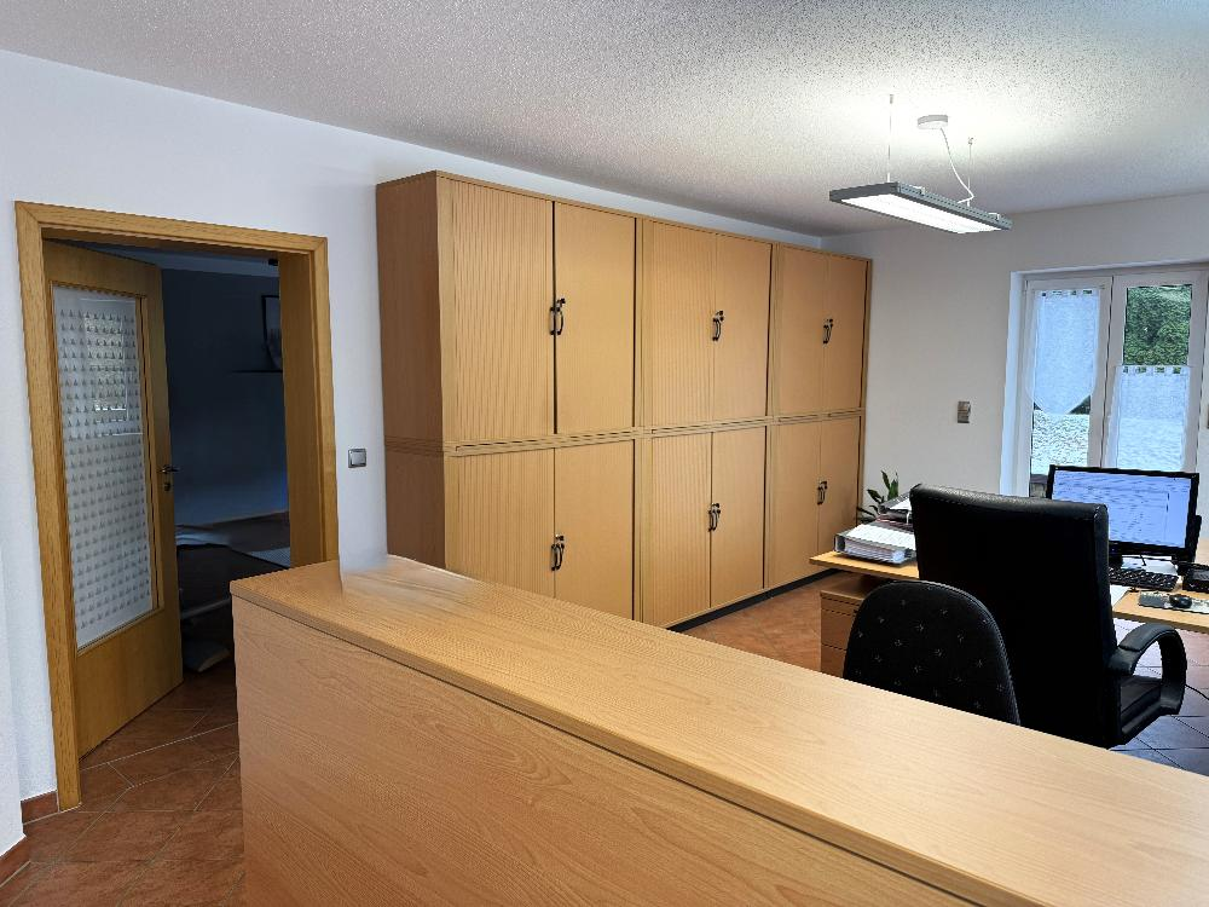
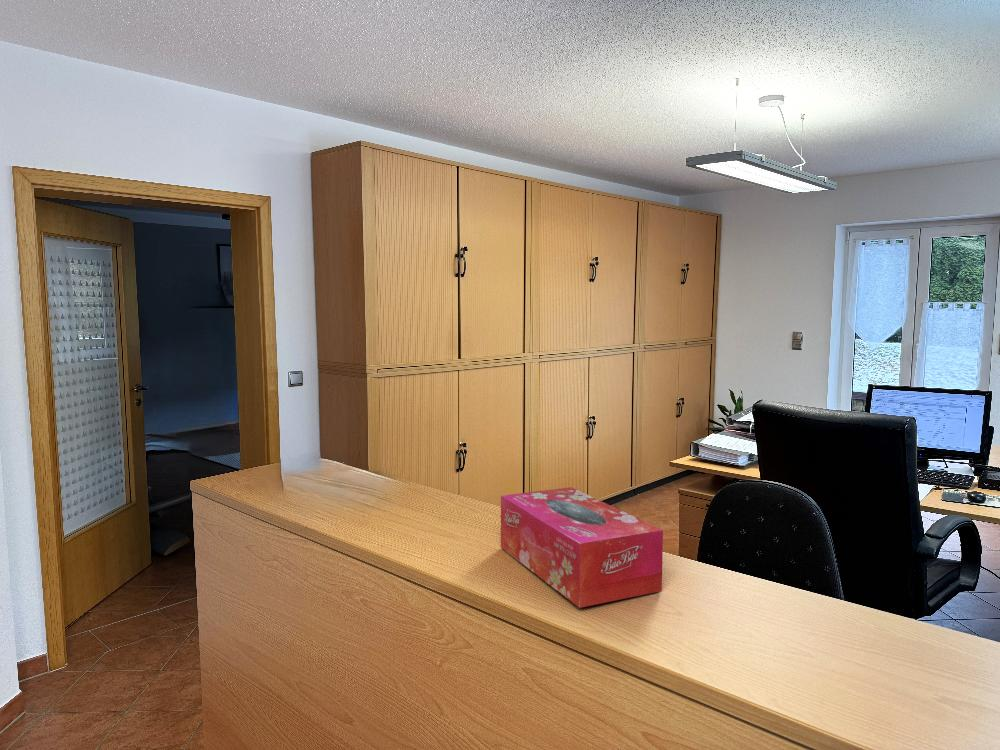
+ tissue box (574, 539)
